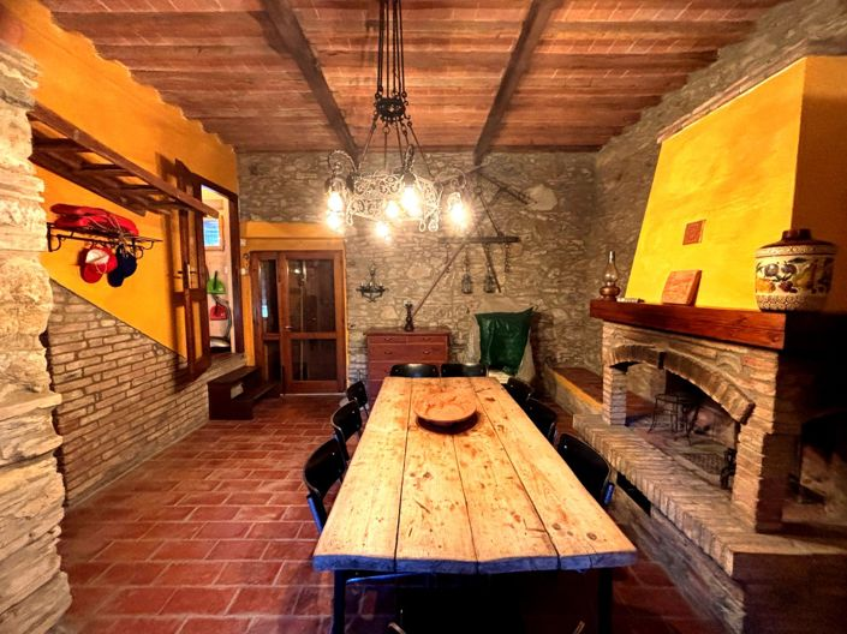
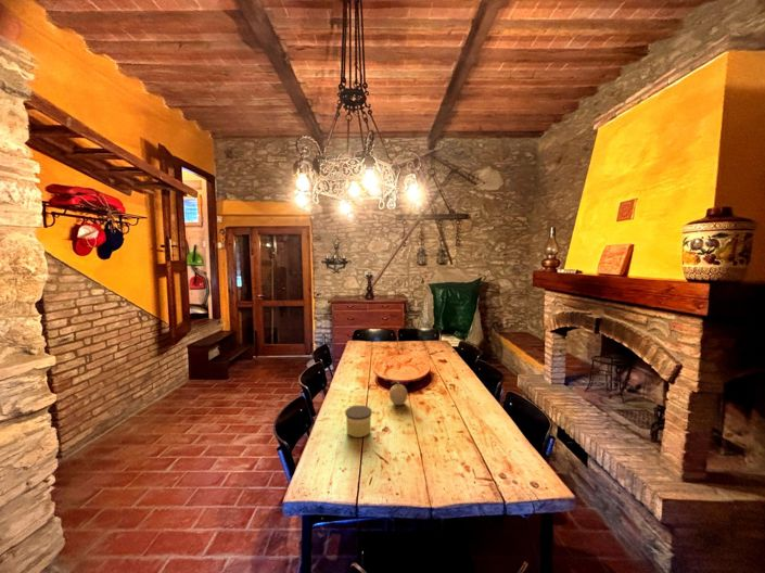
+ fruit (397, 391)
+ candle (358, 421)
